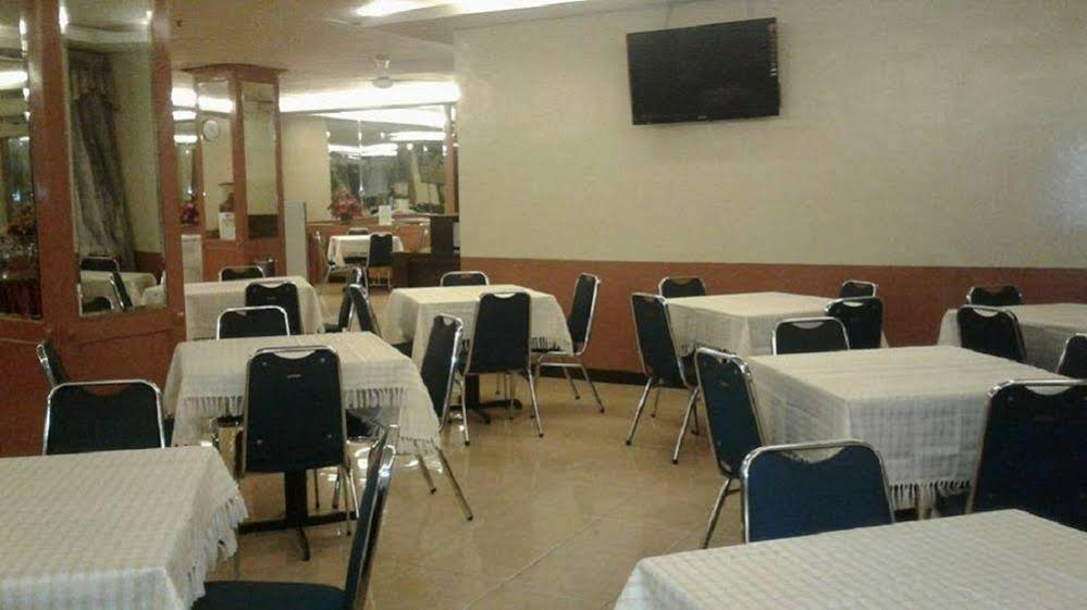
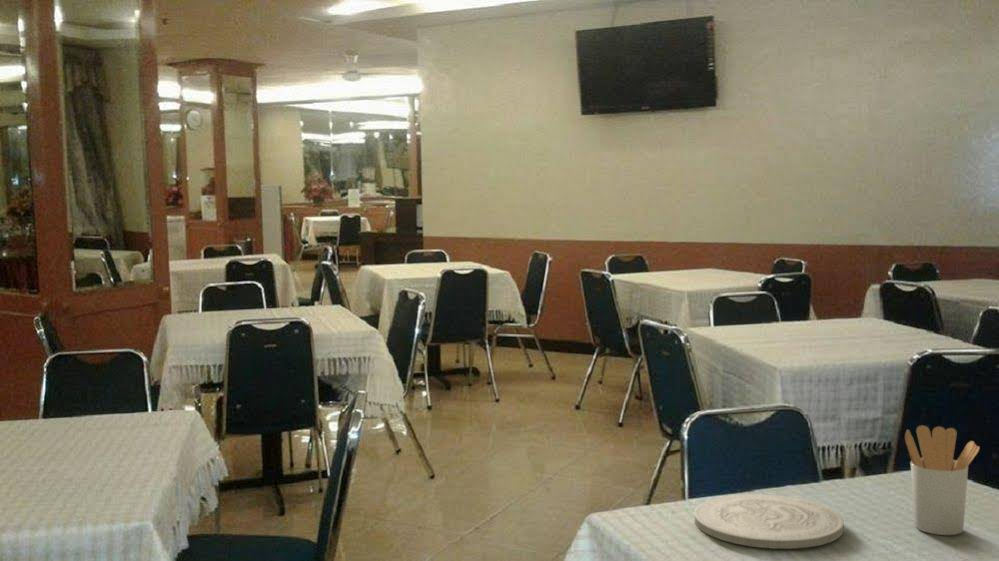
+ plate (767, 519)
+ utensil holder (937, 476)
